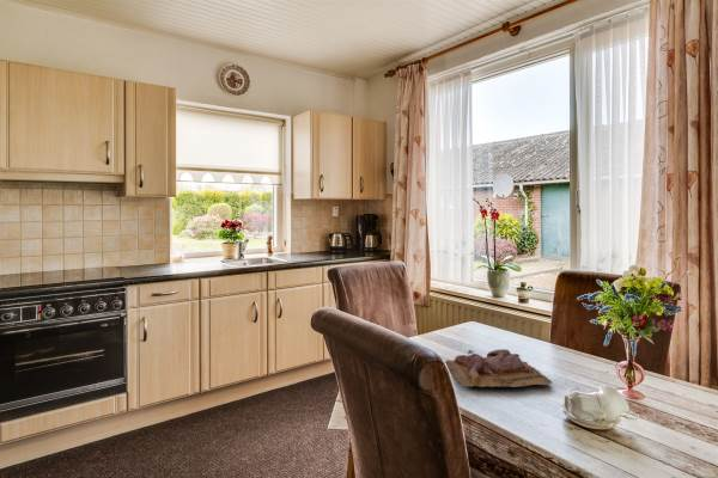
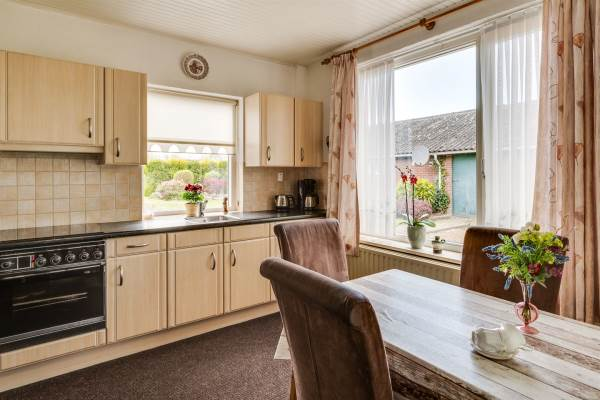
- cutting board (489, 357)
